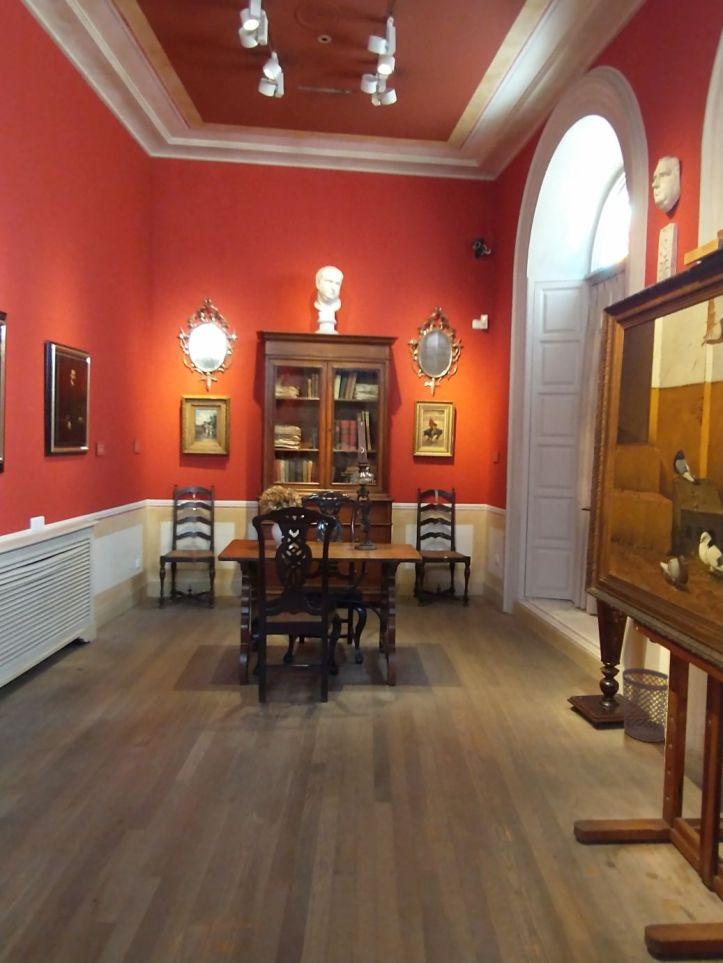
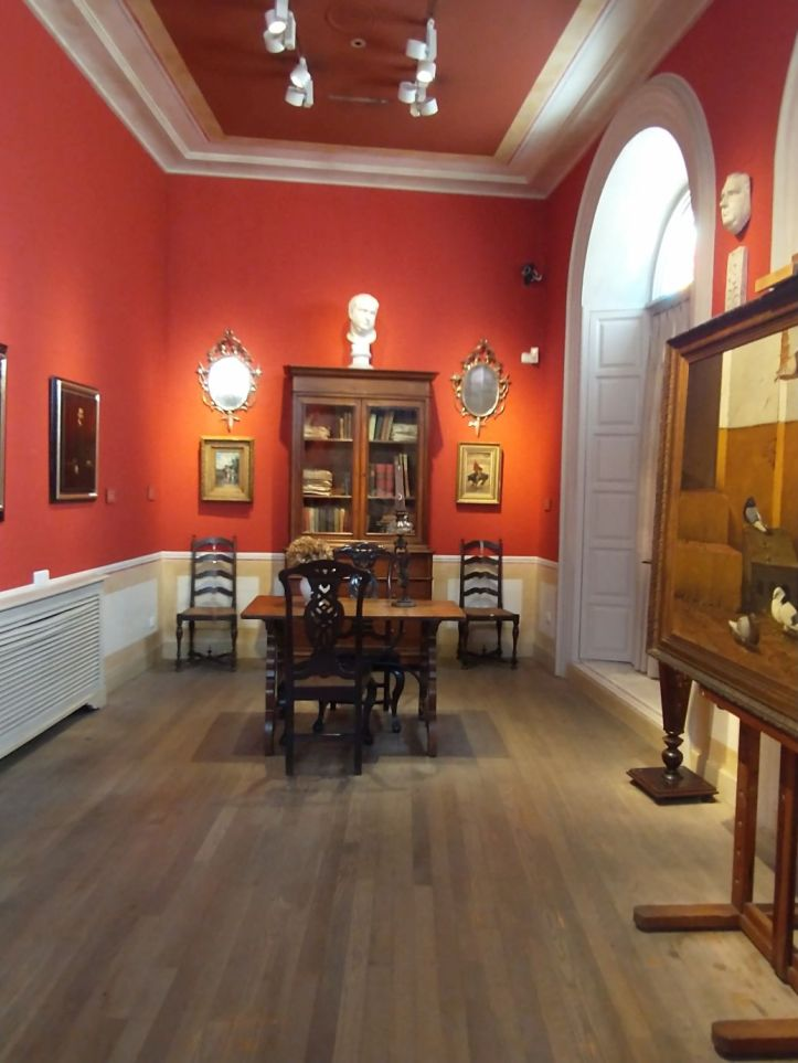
- wastebasket (646, 705)
